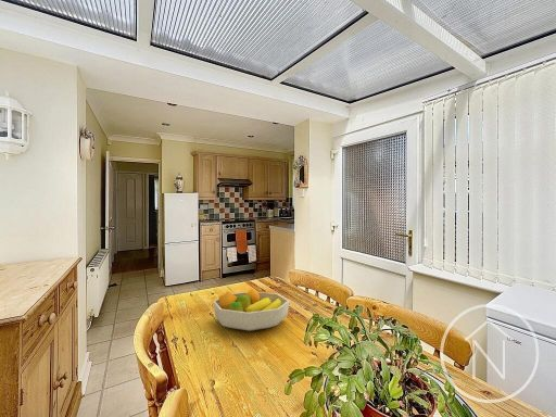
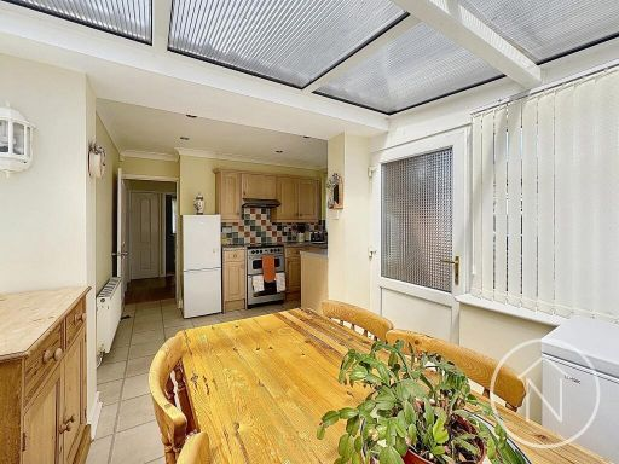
- fruit bowl (251, 306)
